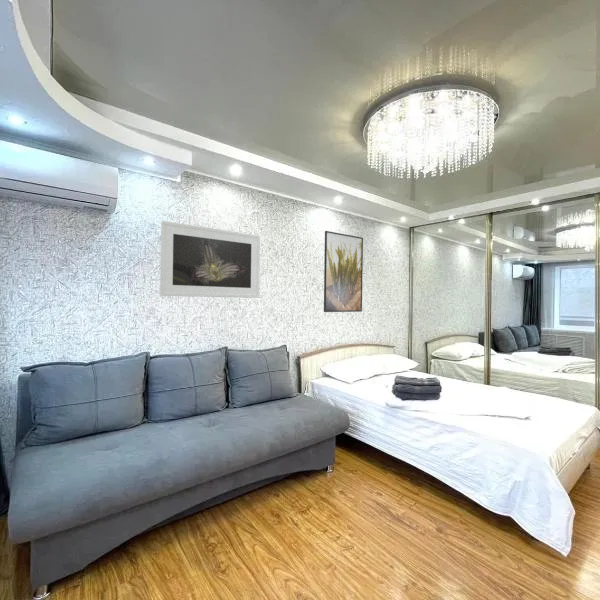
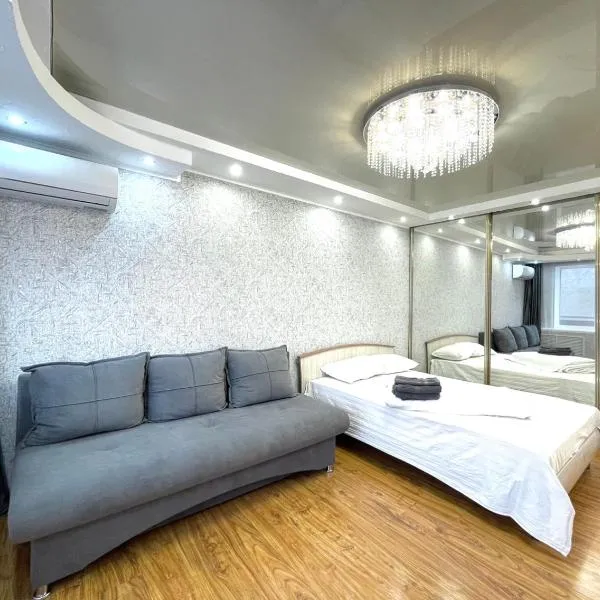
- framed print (214, 263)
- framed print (344, 273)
